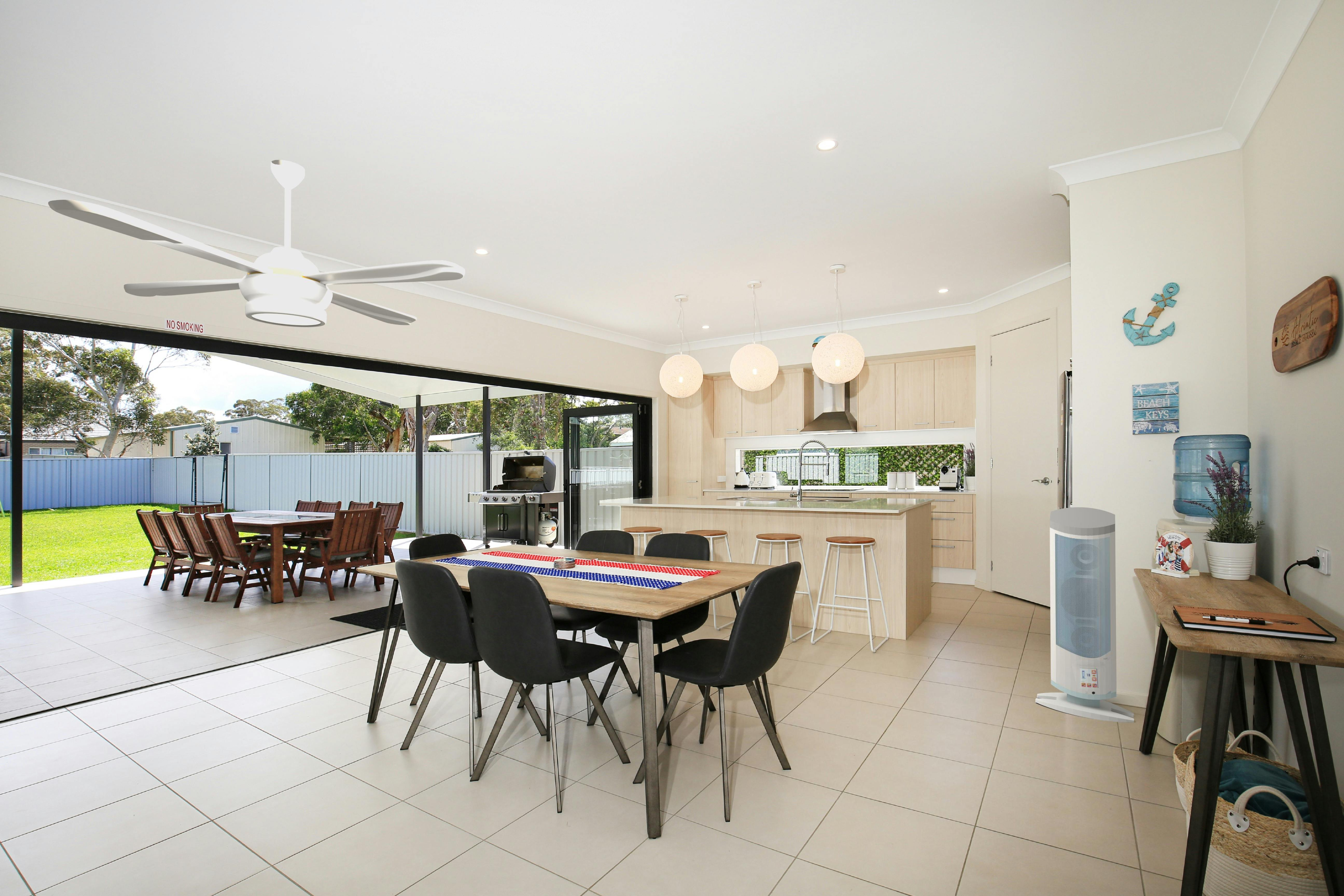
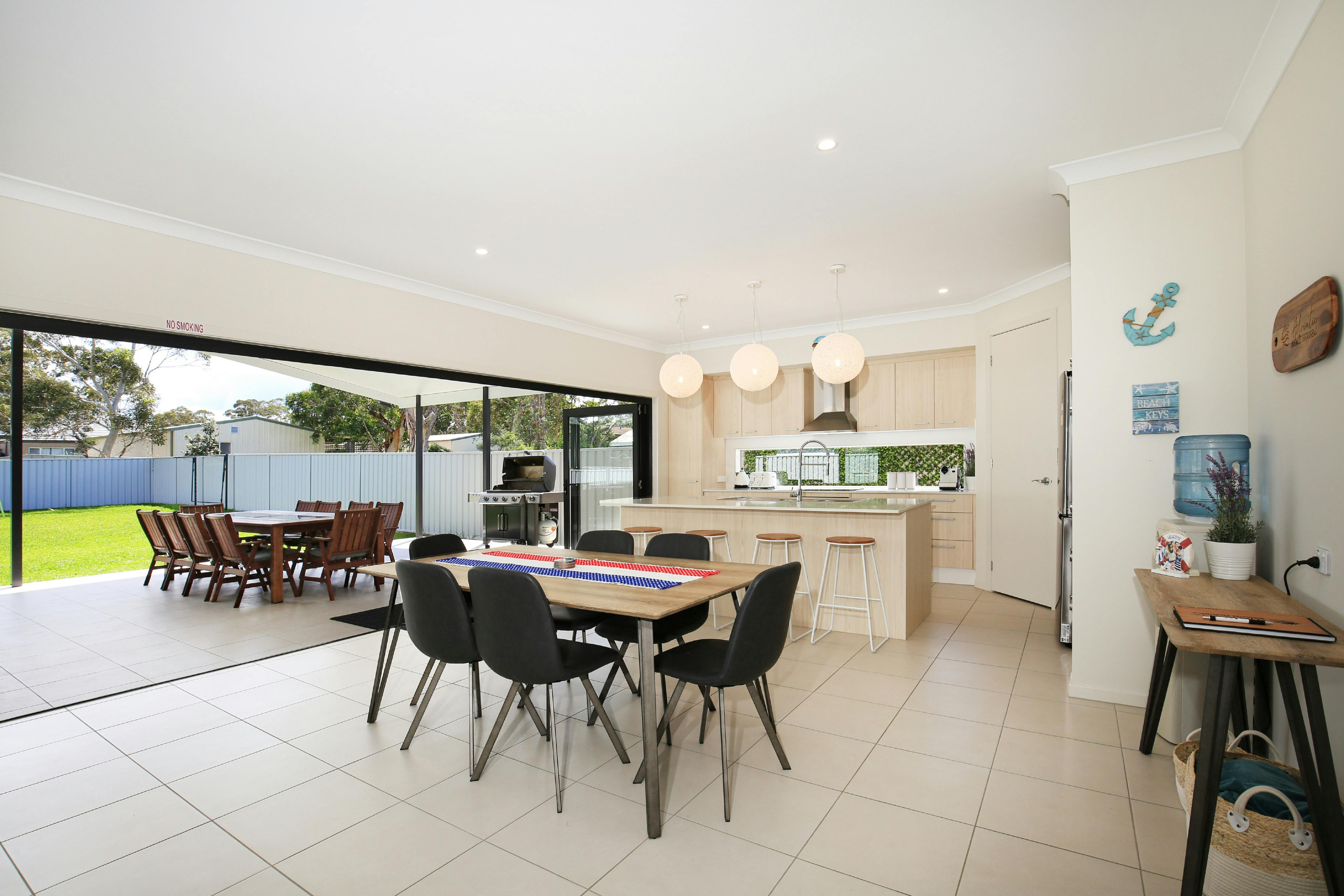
- air purifier (1082, 608)
- ceiling fan (287, 243)
